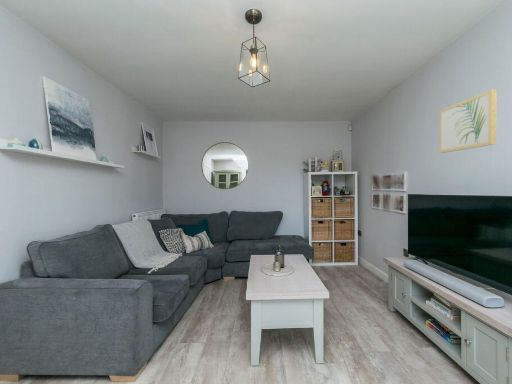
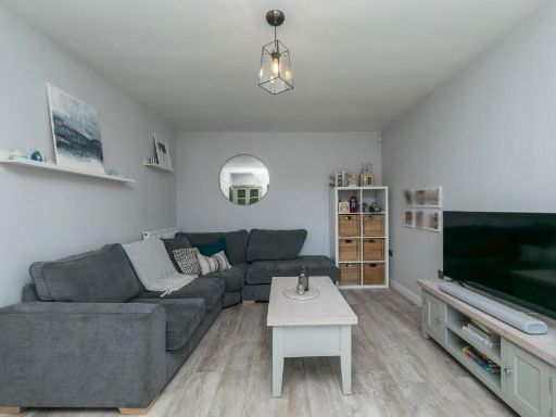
- wall art (464, 125)
